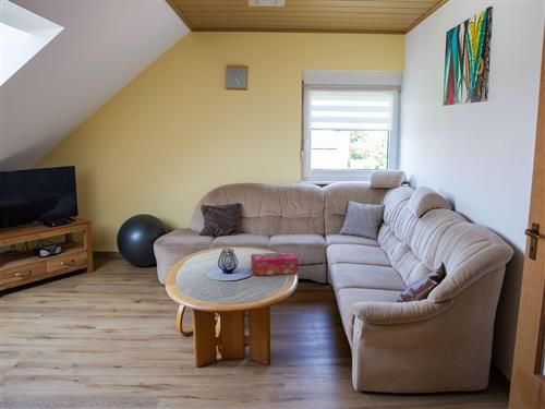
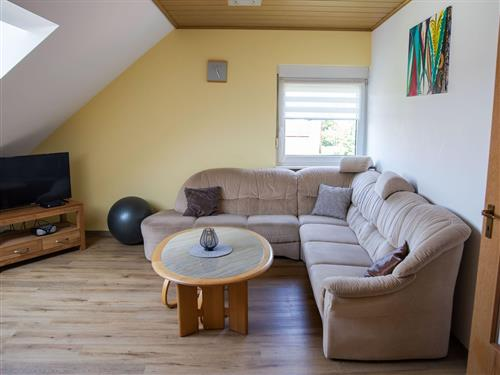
- tissue box (274, 263)
